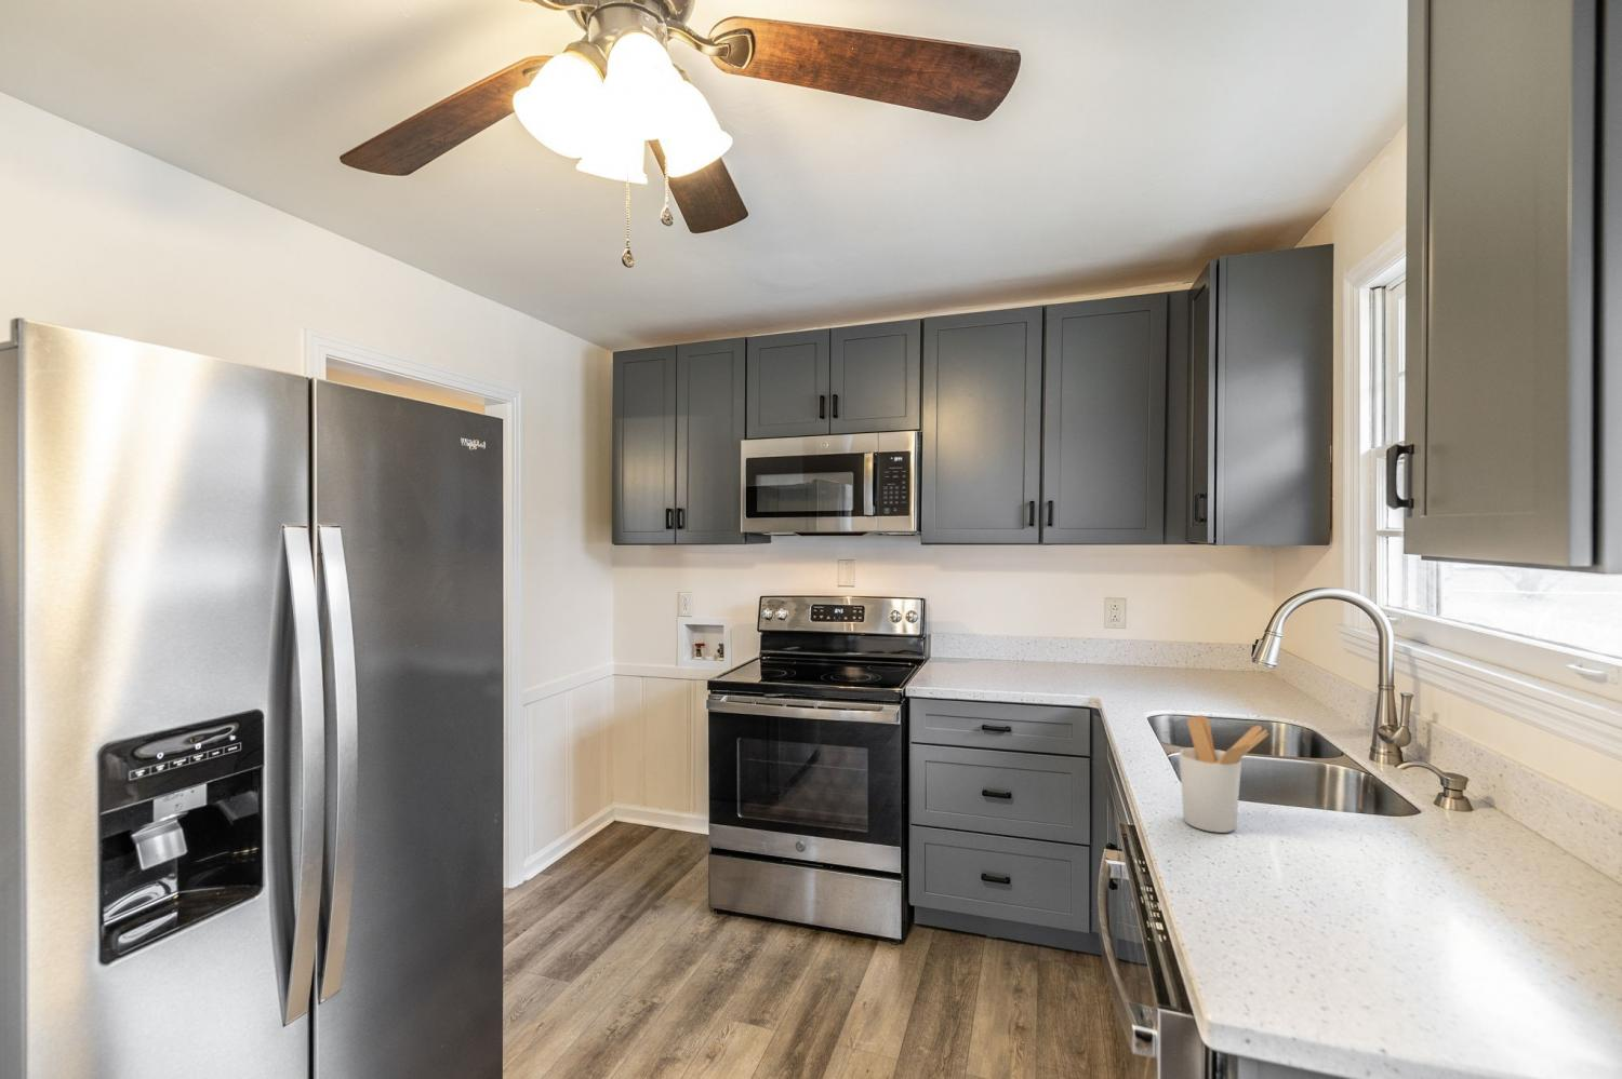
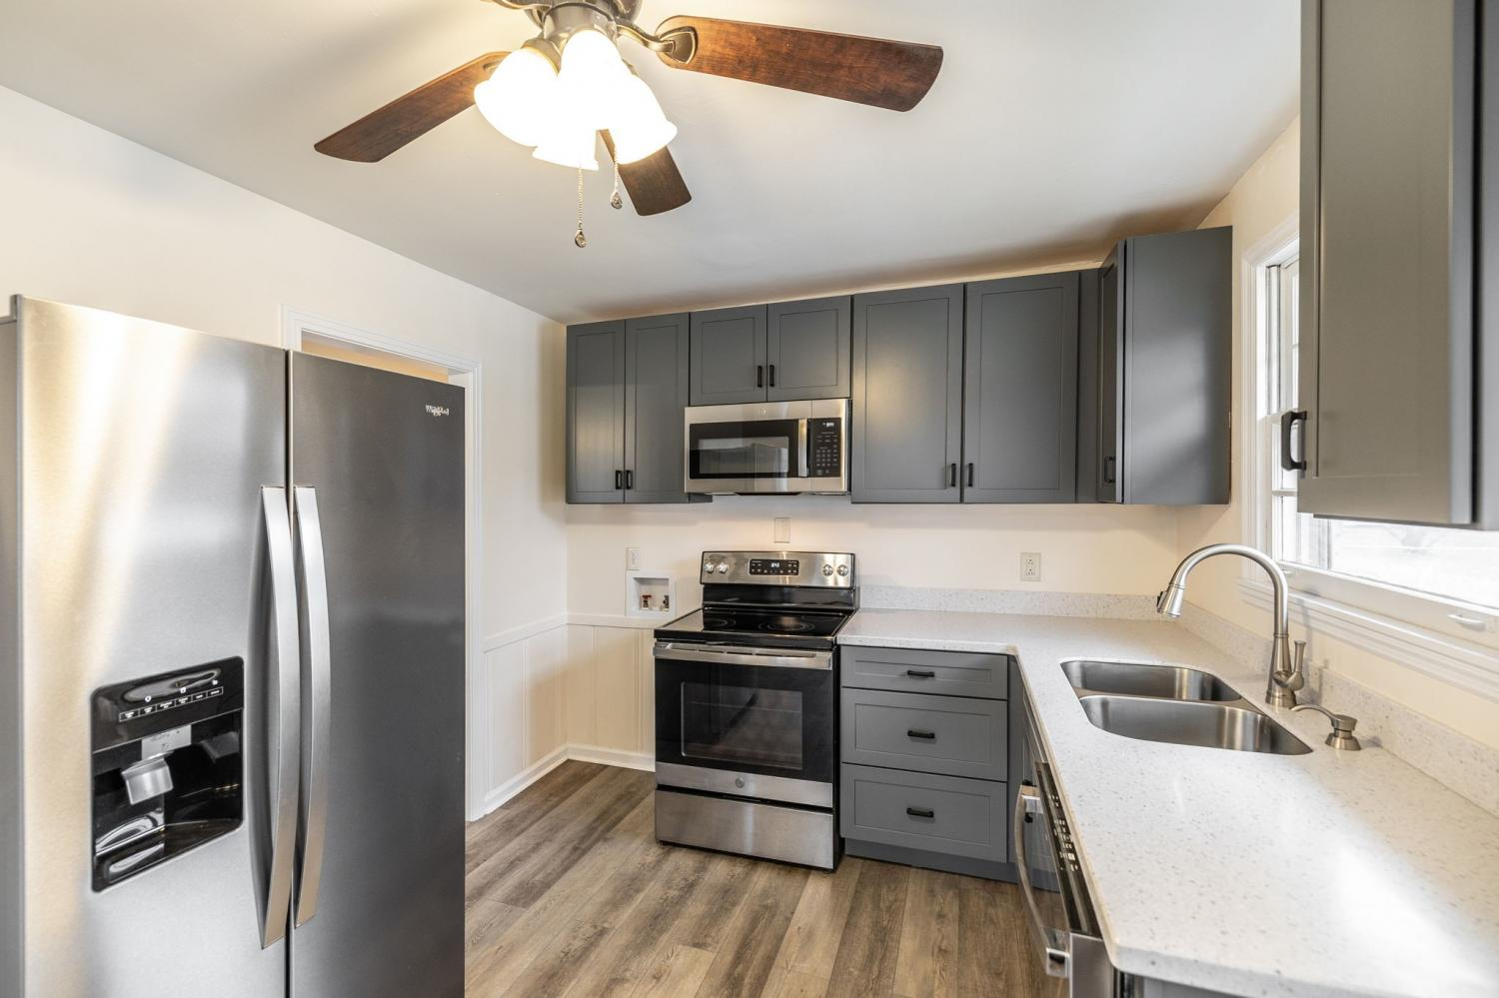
- utensil holder (1224, 773)
